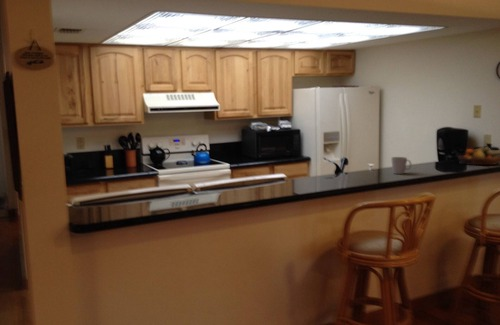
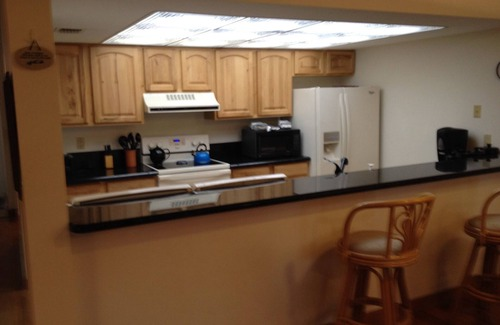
- mug (401, 165)
- fruit bowl (480, 154)
